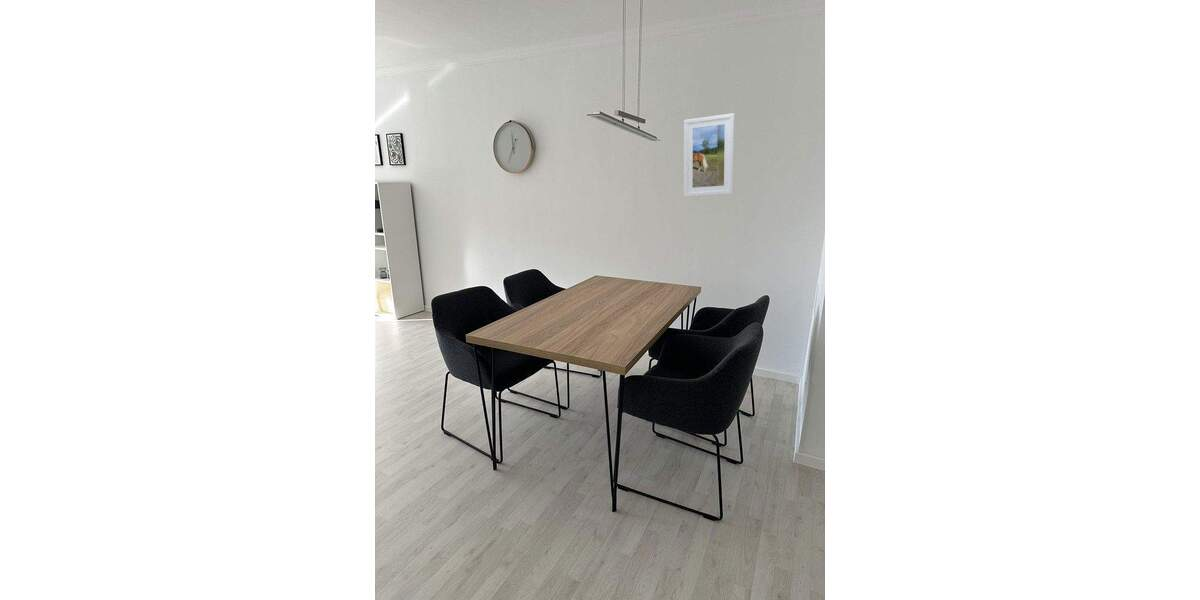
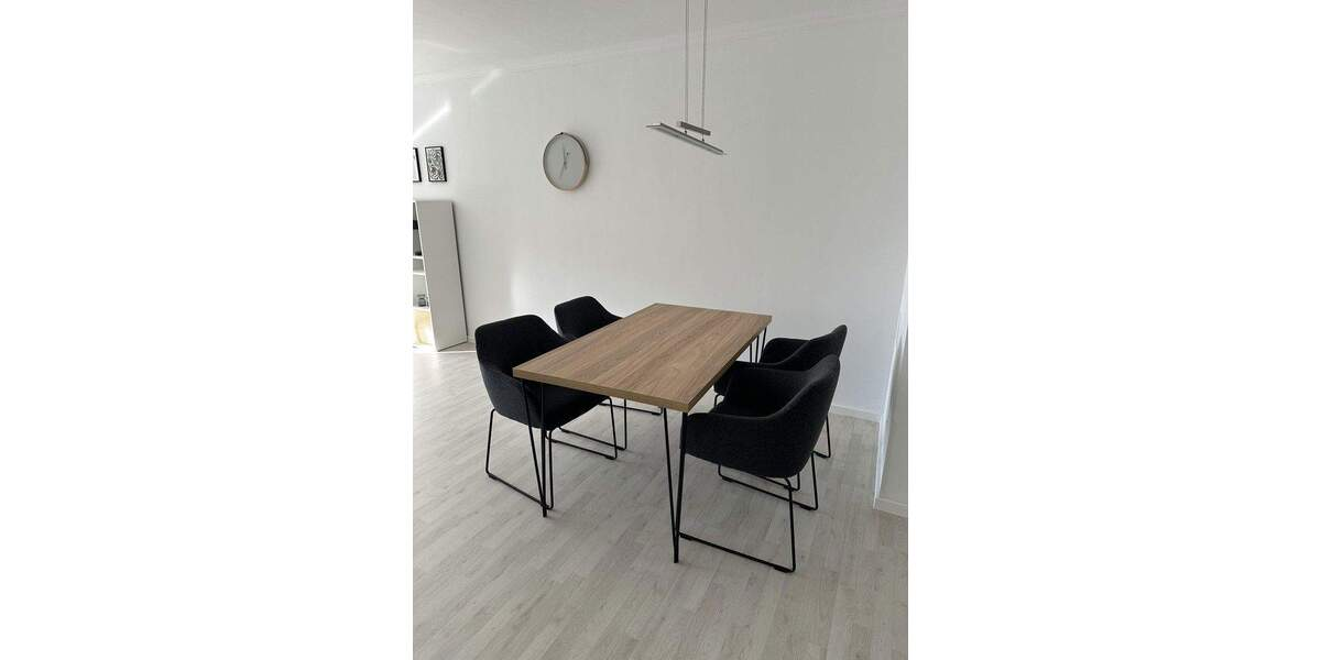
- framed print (708, 156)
